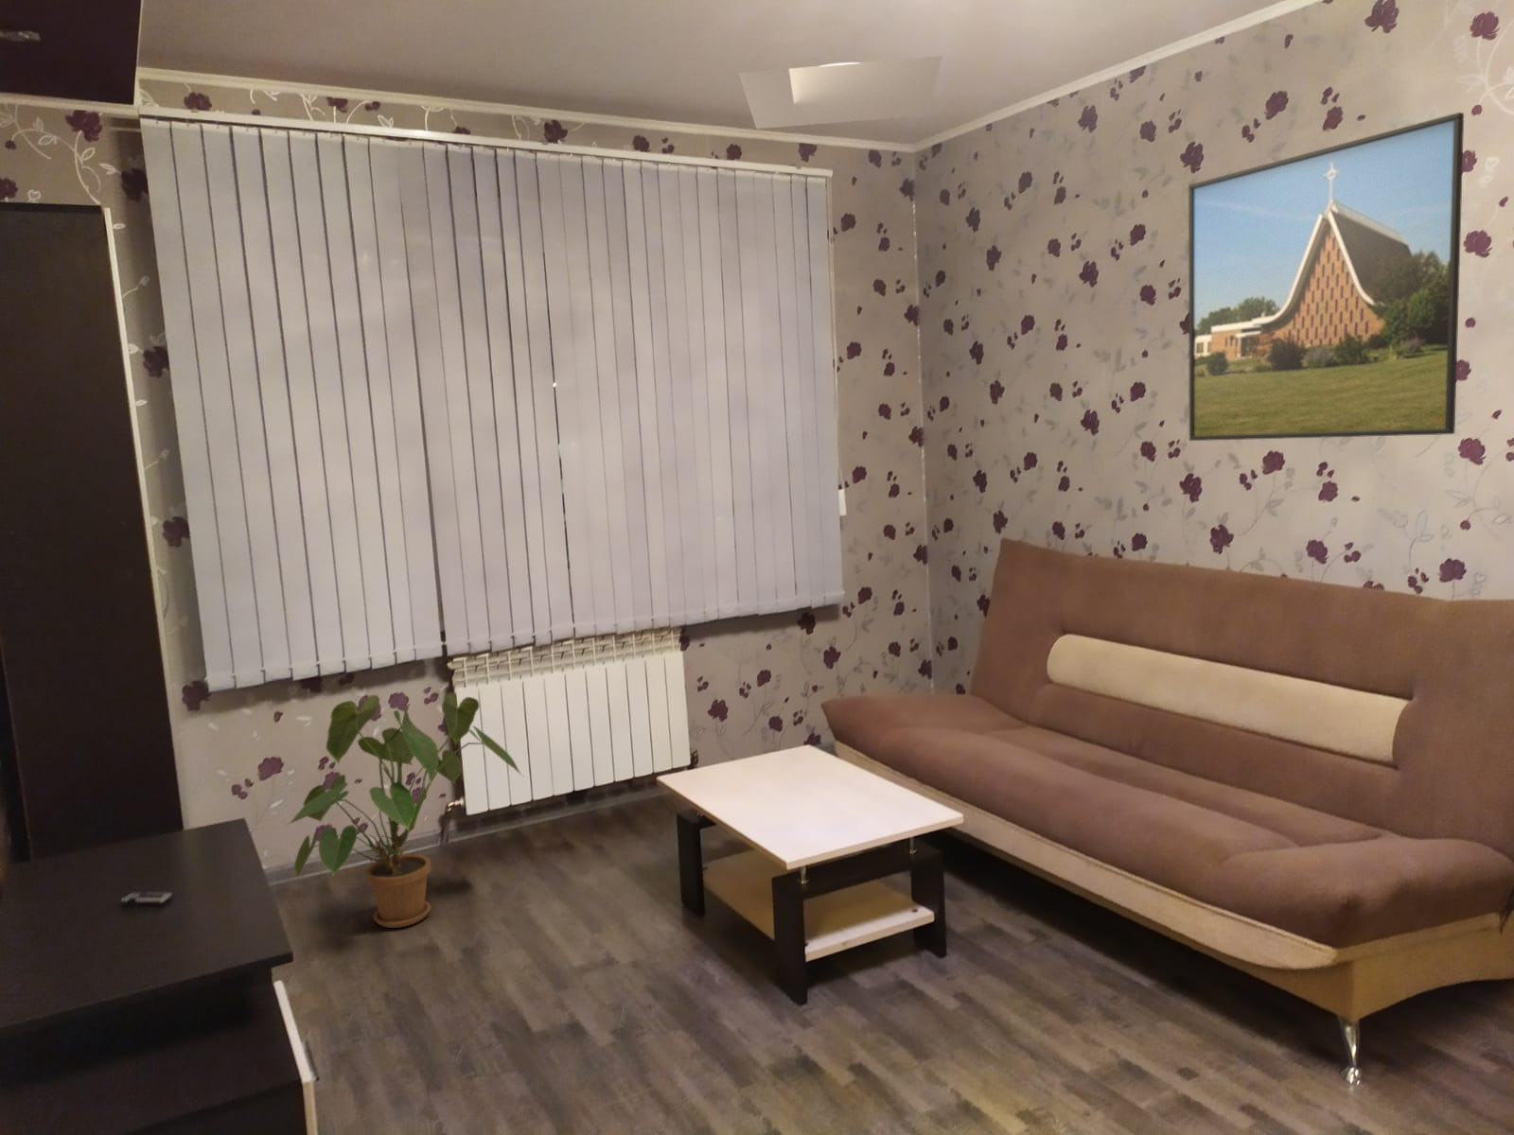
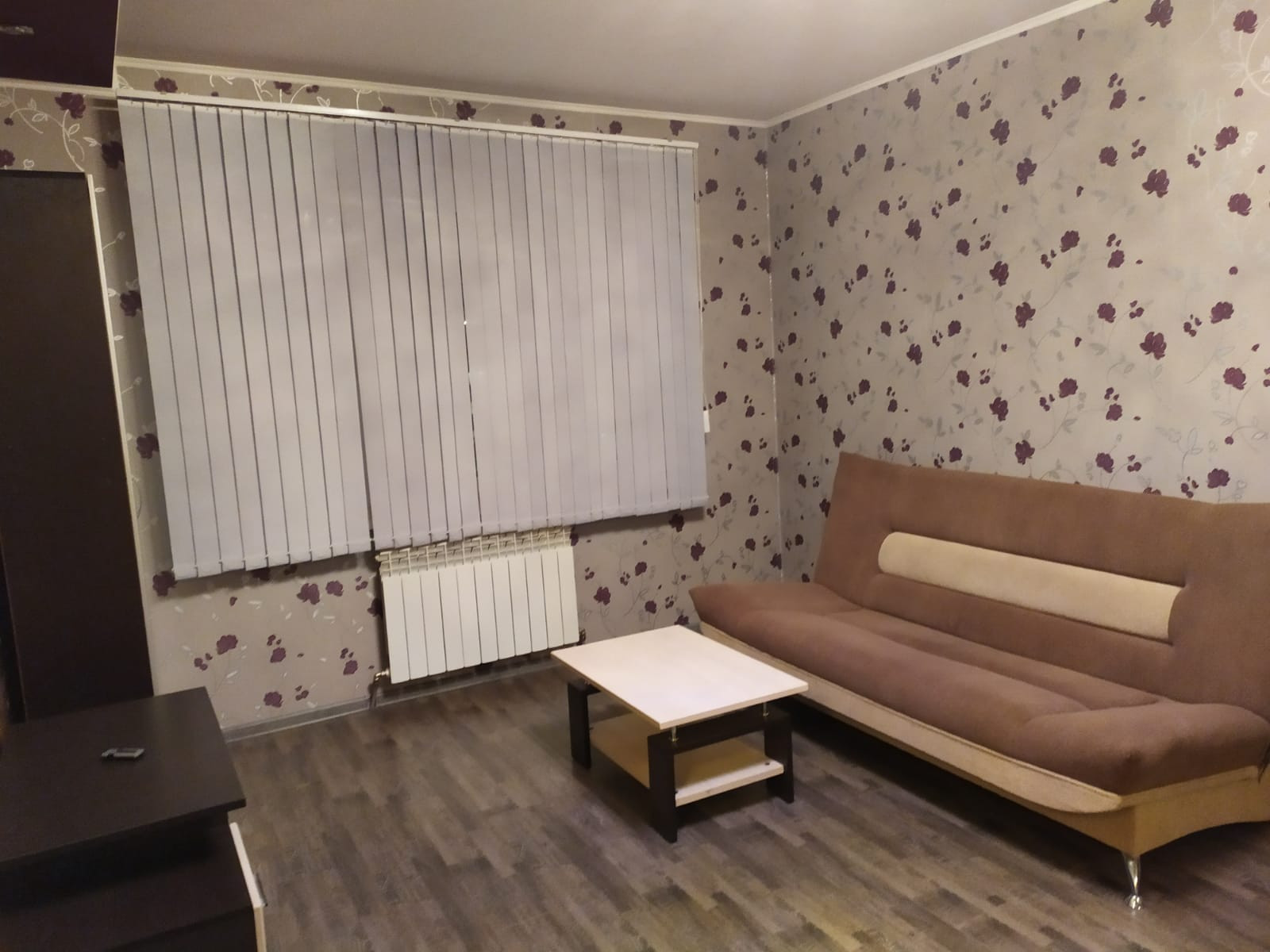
- ceiling light (840, 86)
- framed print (1309, 297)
- house plant (404, 802)
